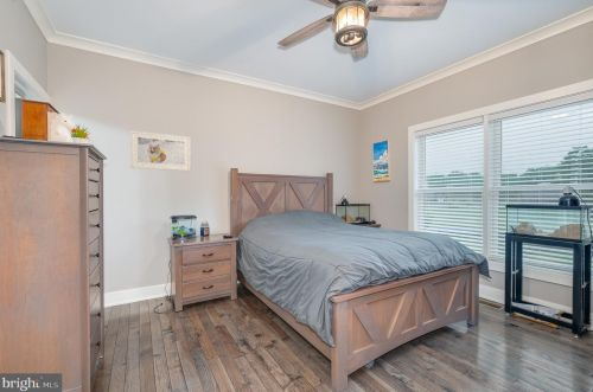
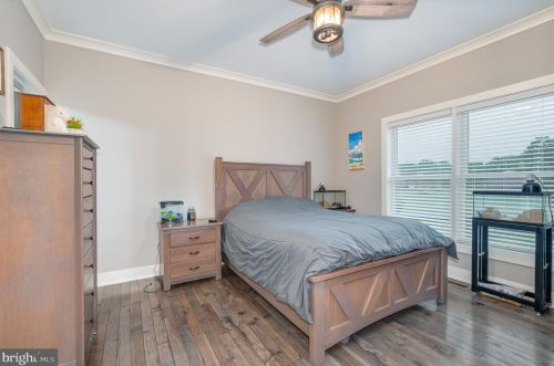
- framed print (161, 152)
